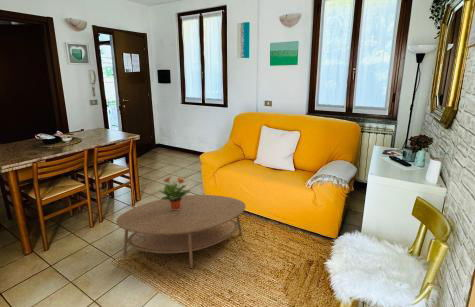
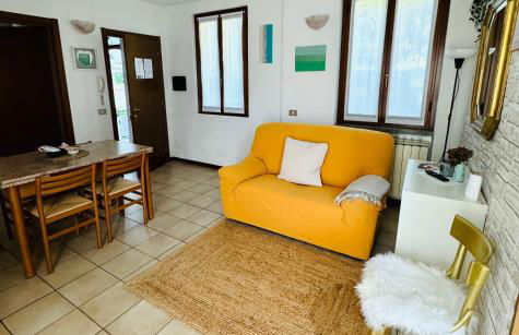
- potted plant (175, 192)
- coffee table (185, 227)
